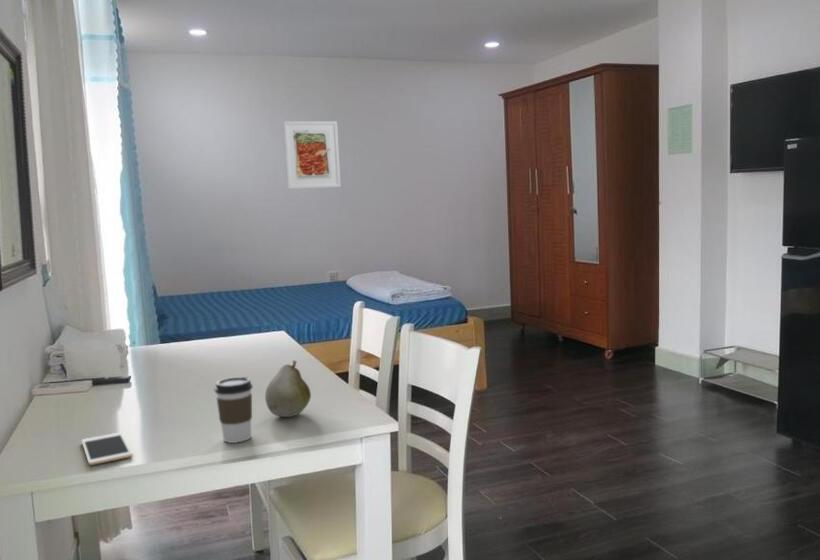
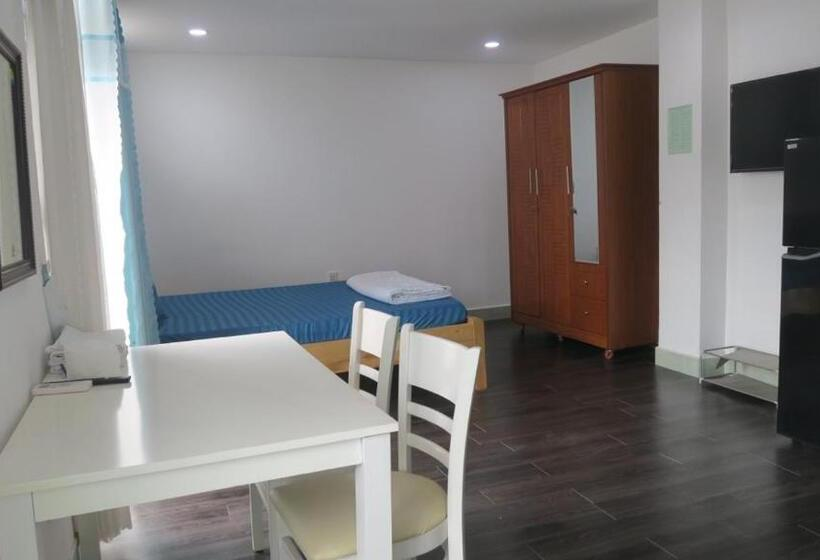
- fruit (286, 389)
- cell phone (106, 447)
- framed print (312, 154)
- coffee cup (235, 409)
